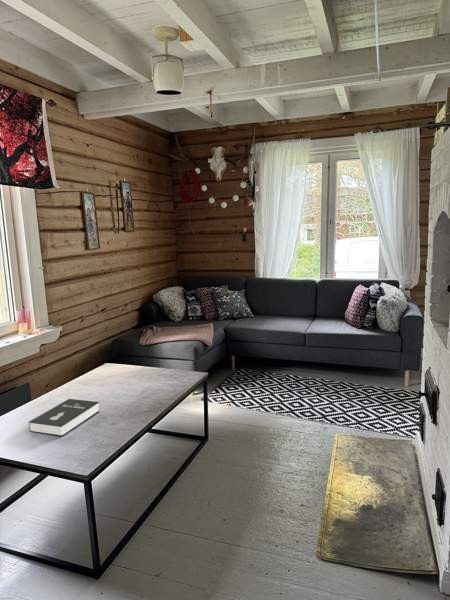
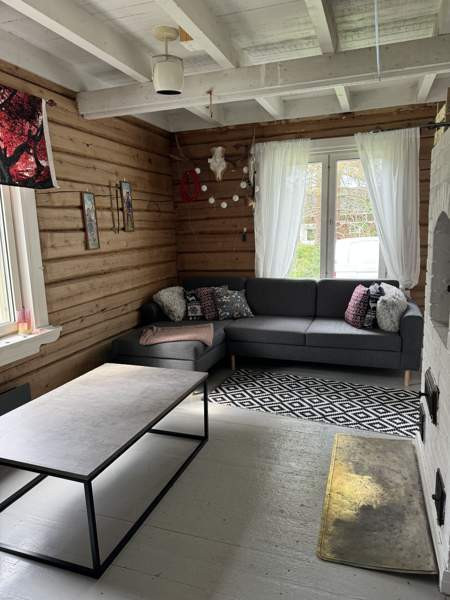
- booklet (65, 416)
